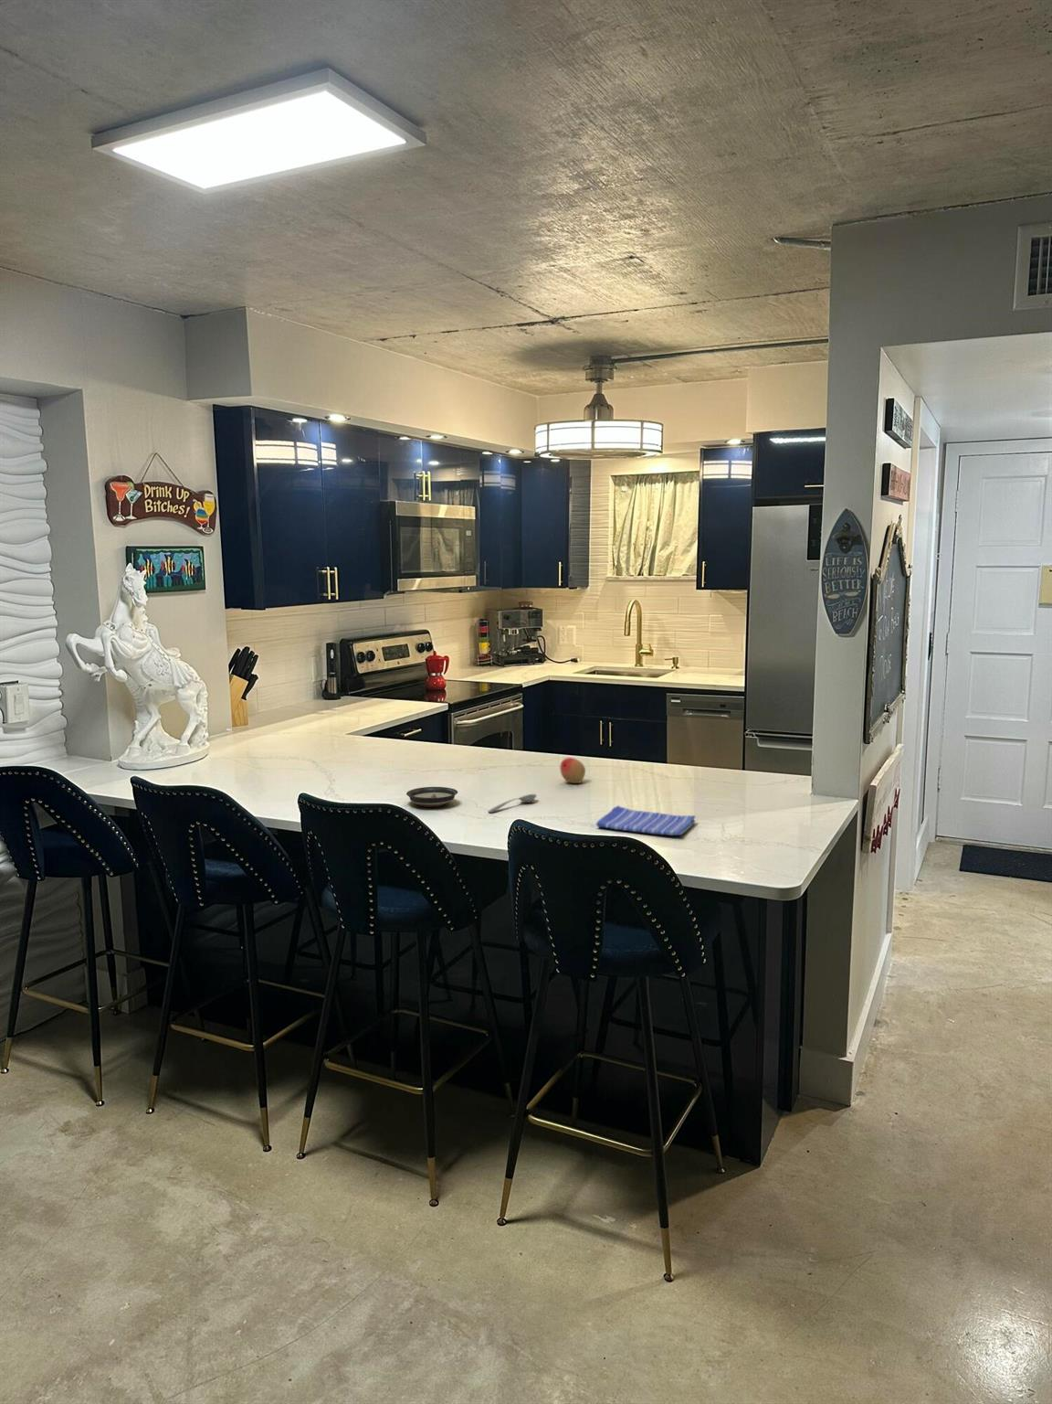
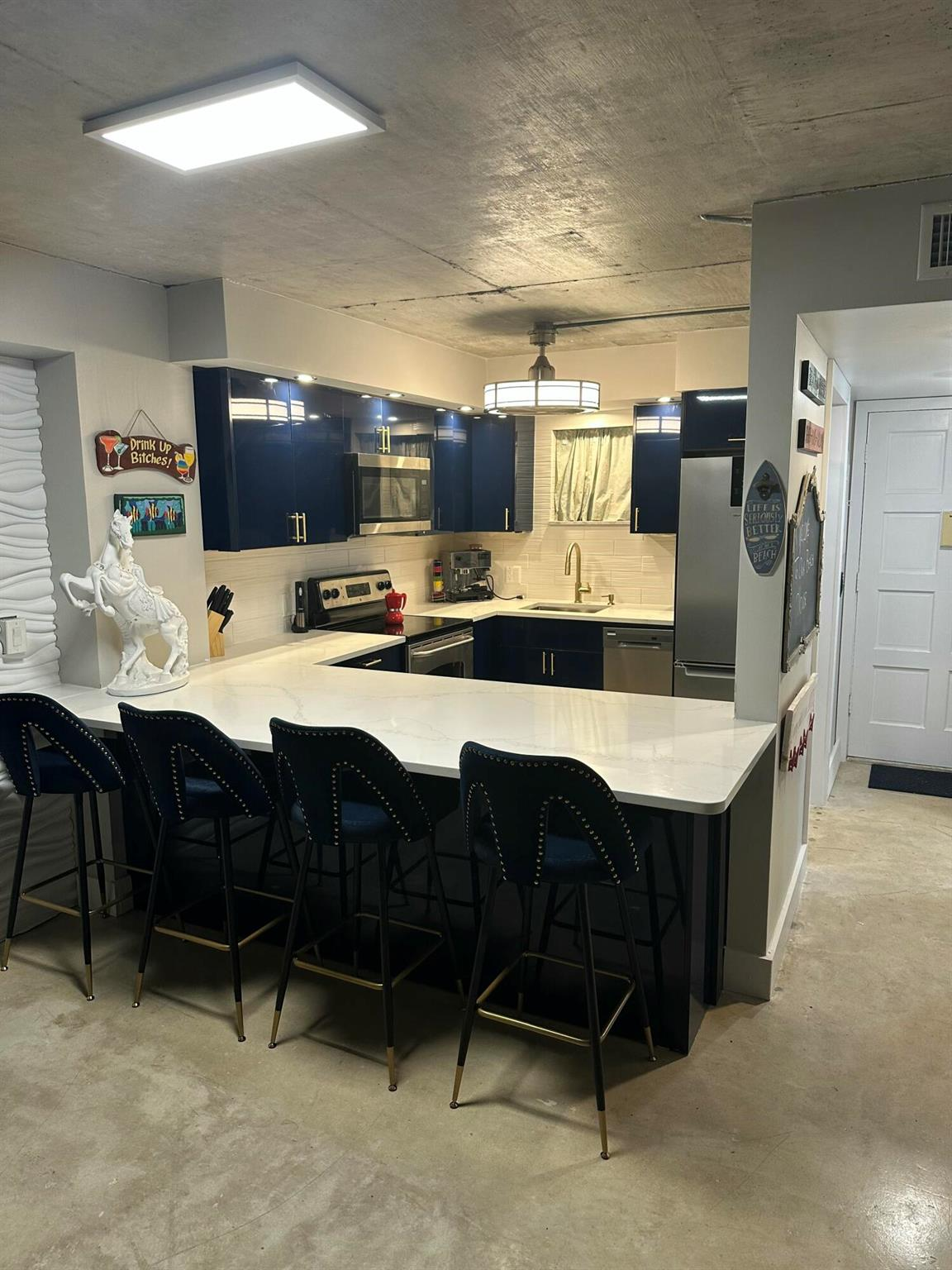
- fruit (571, 769)
- soupspoon (511, 800)
- saucer (432, 798)
- dish towel (645, 820)
